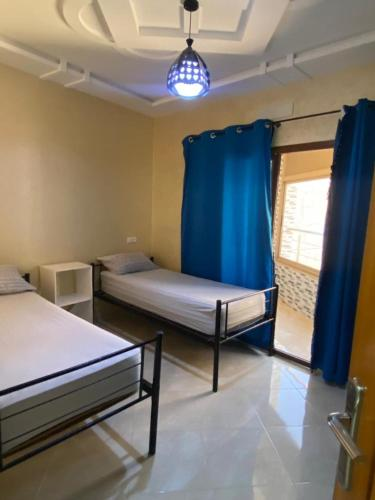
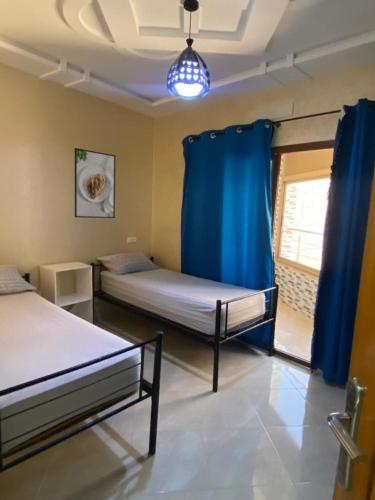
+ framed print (95, 185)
